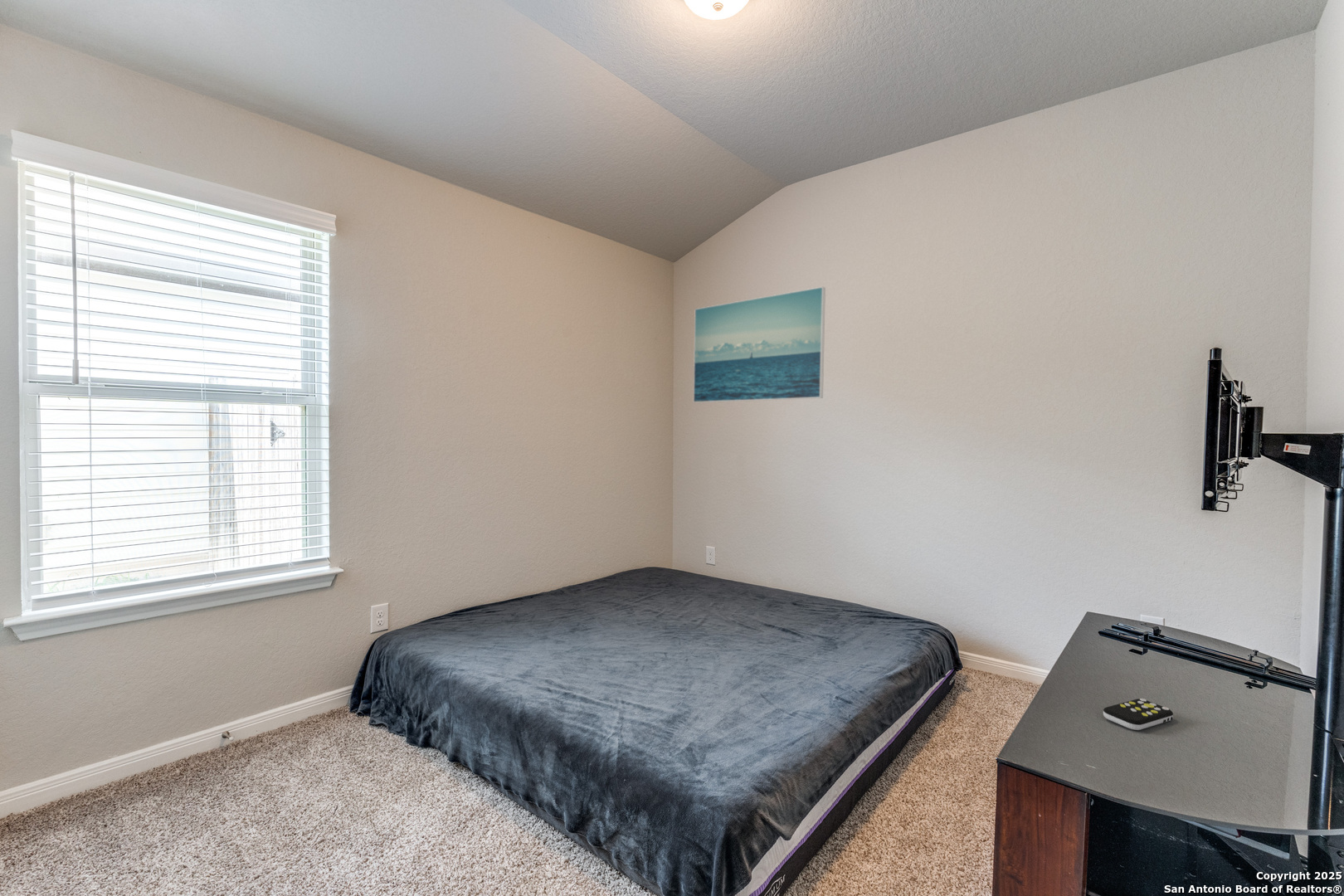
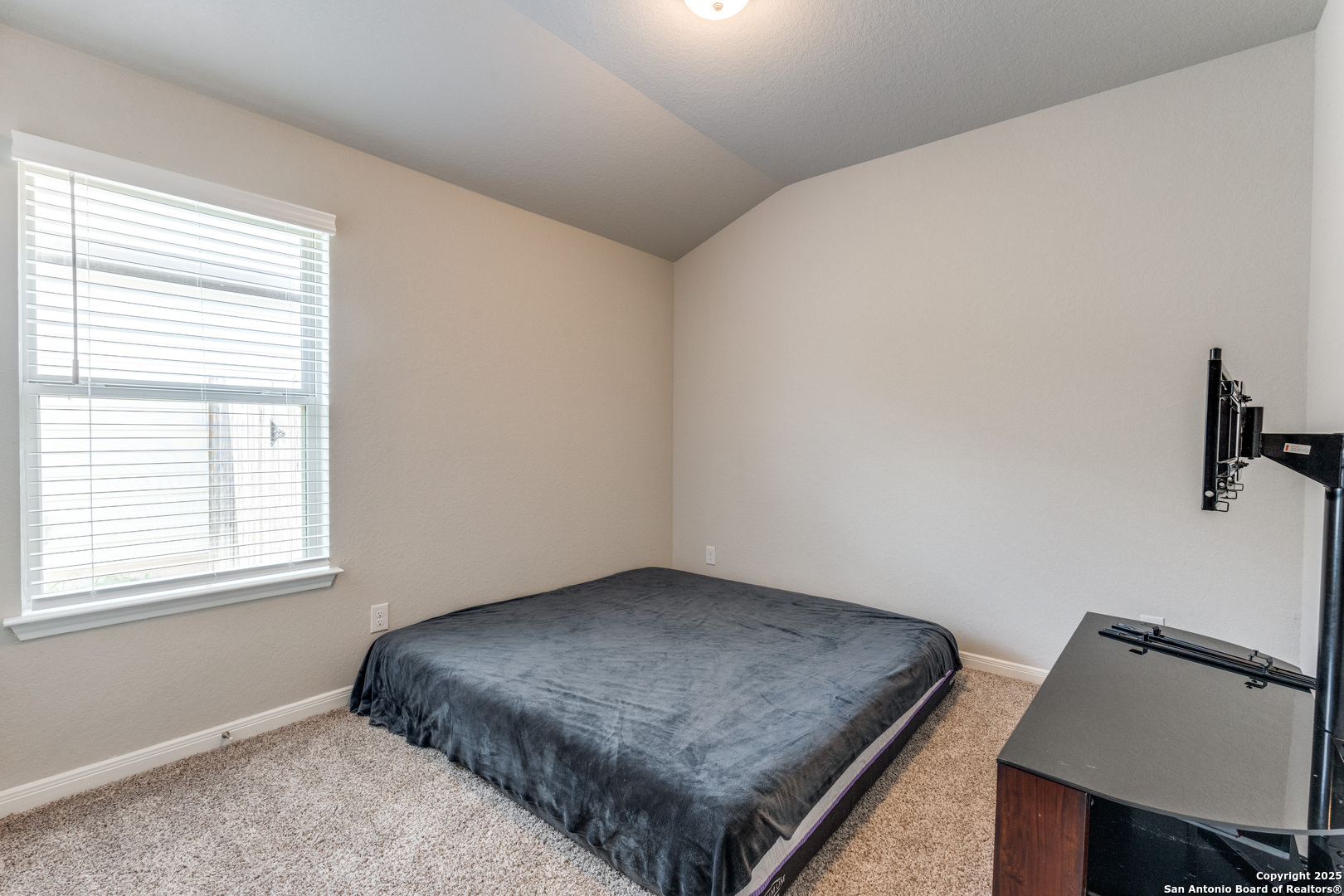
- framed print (753, 349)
- remote control (1137, 713)
